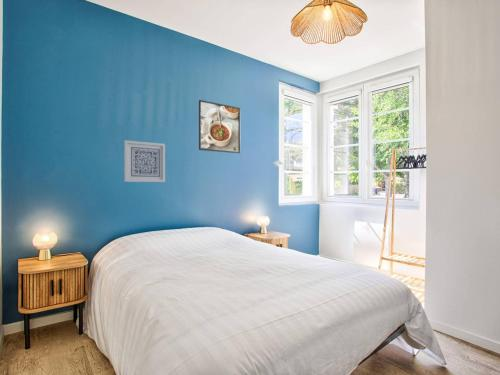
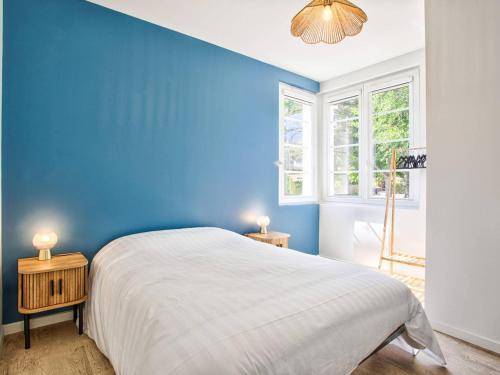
- wall art (145, 162)
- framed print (220, 127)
